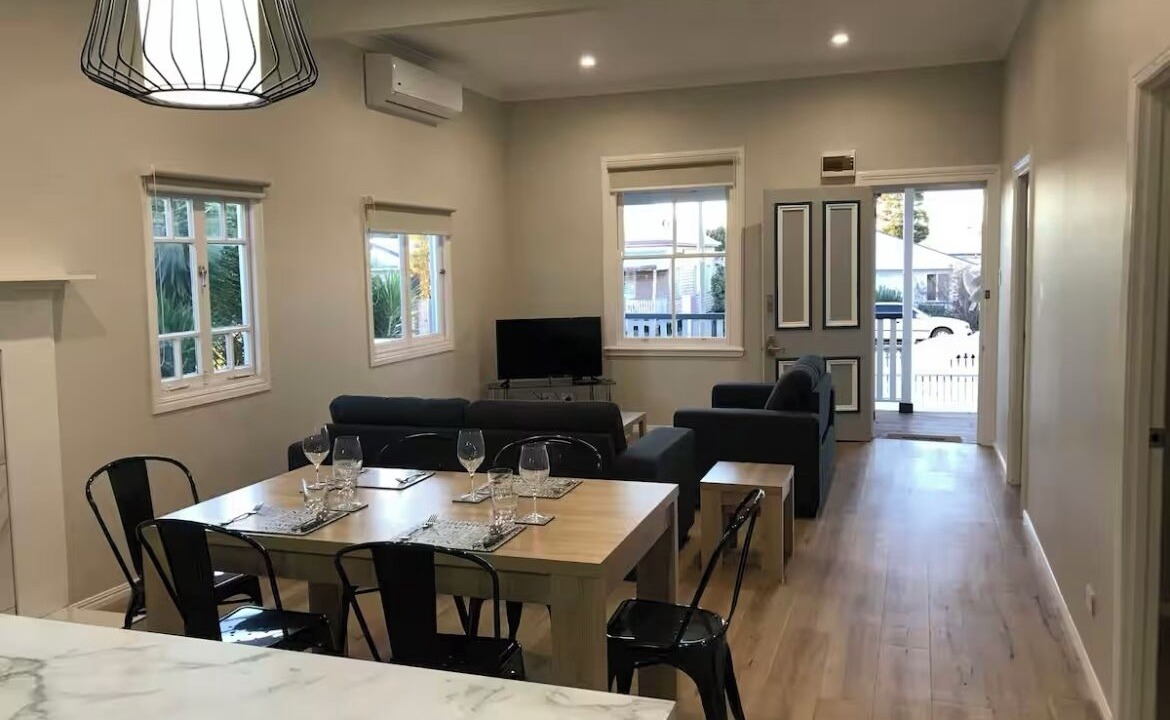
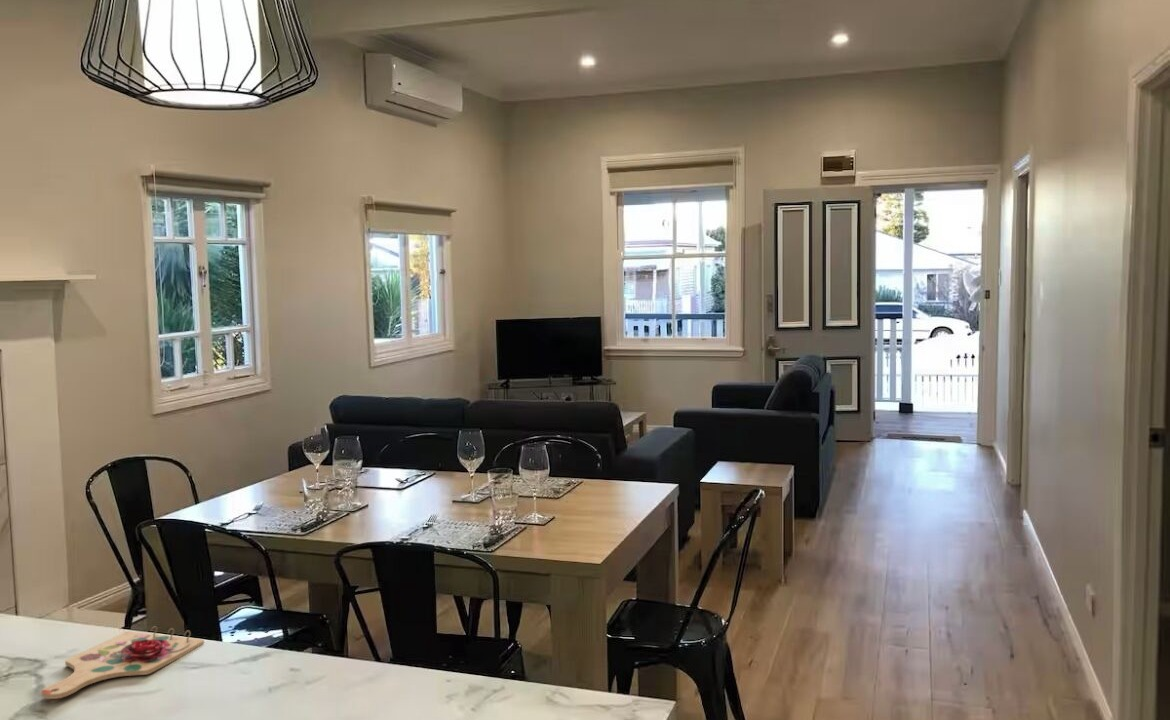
+ cutting board (110, 658)
